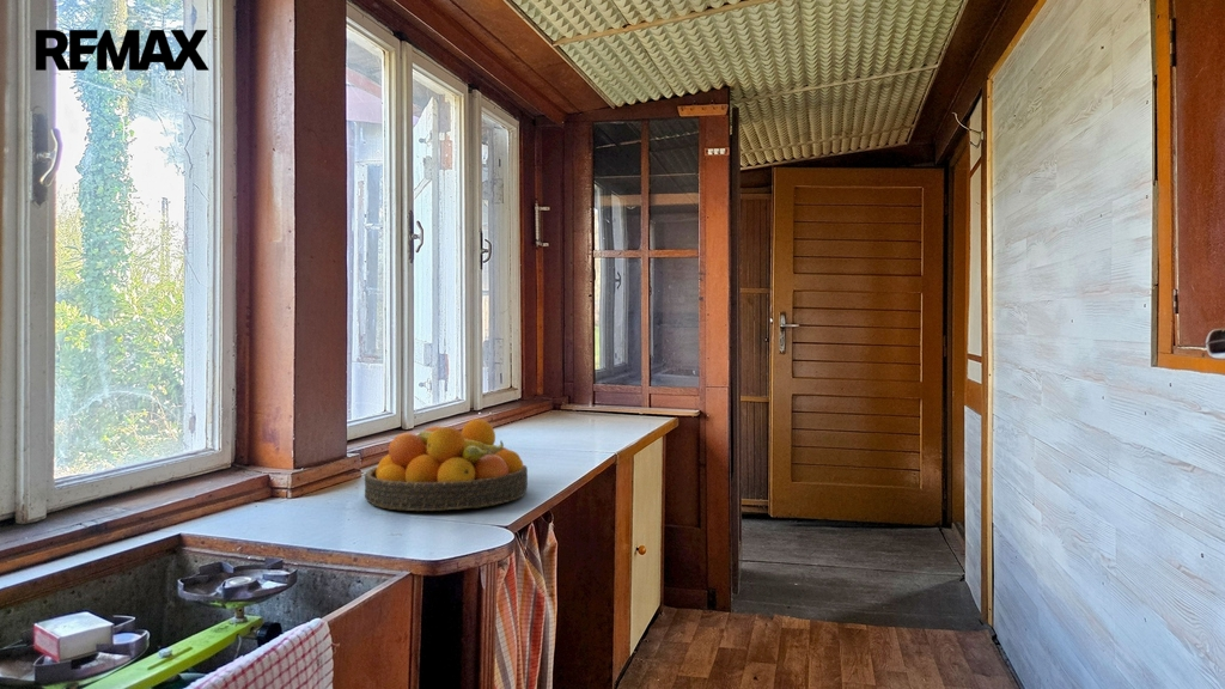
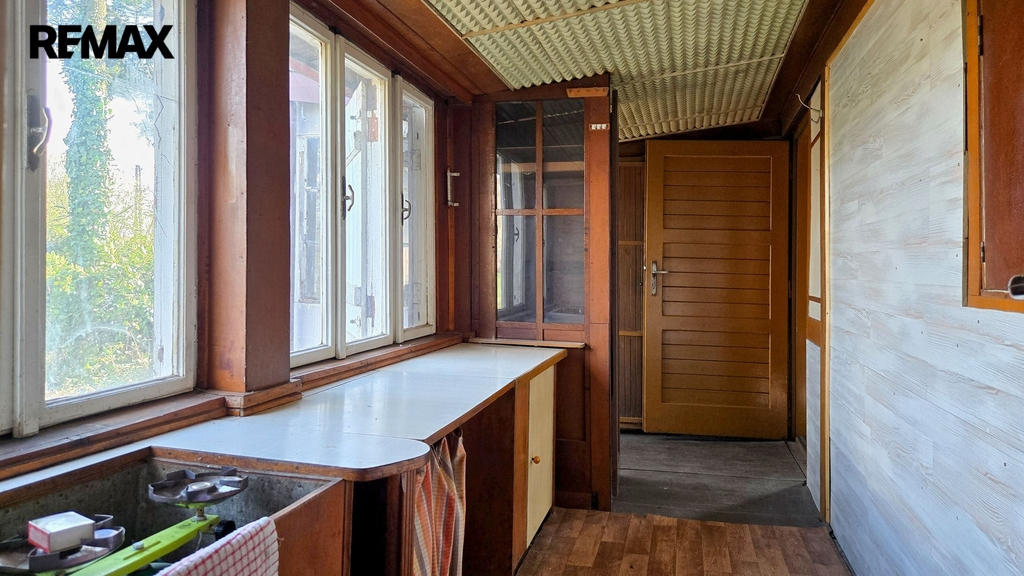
- fruit bowl (447, 458)
